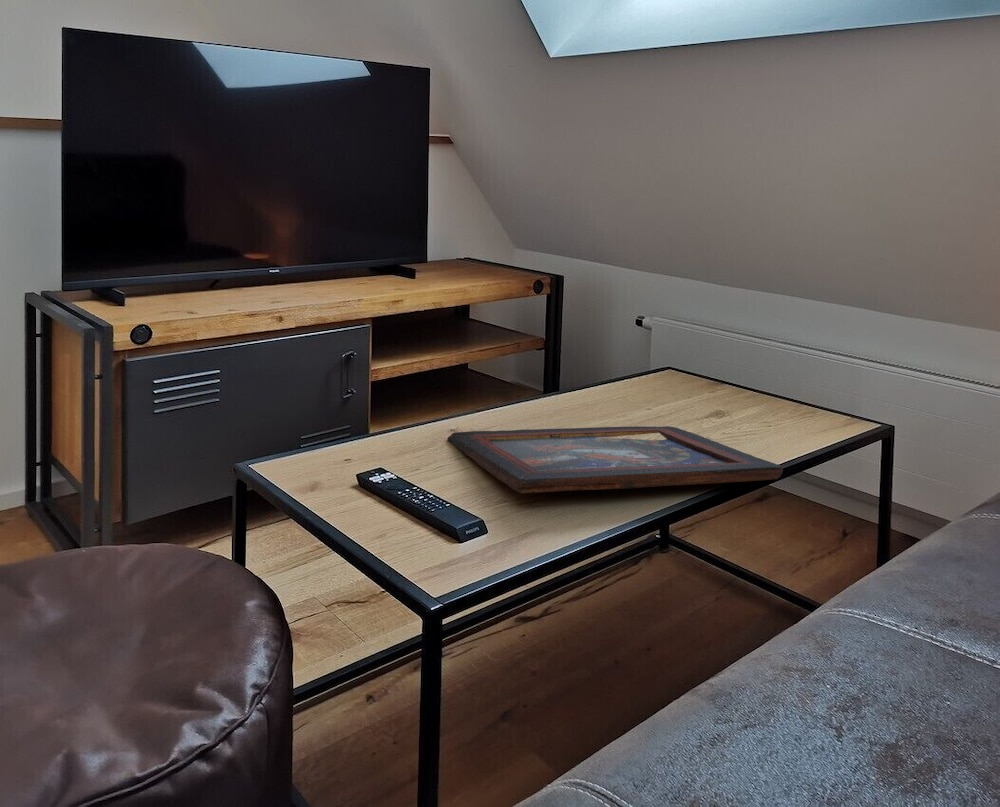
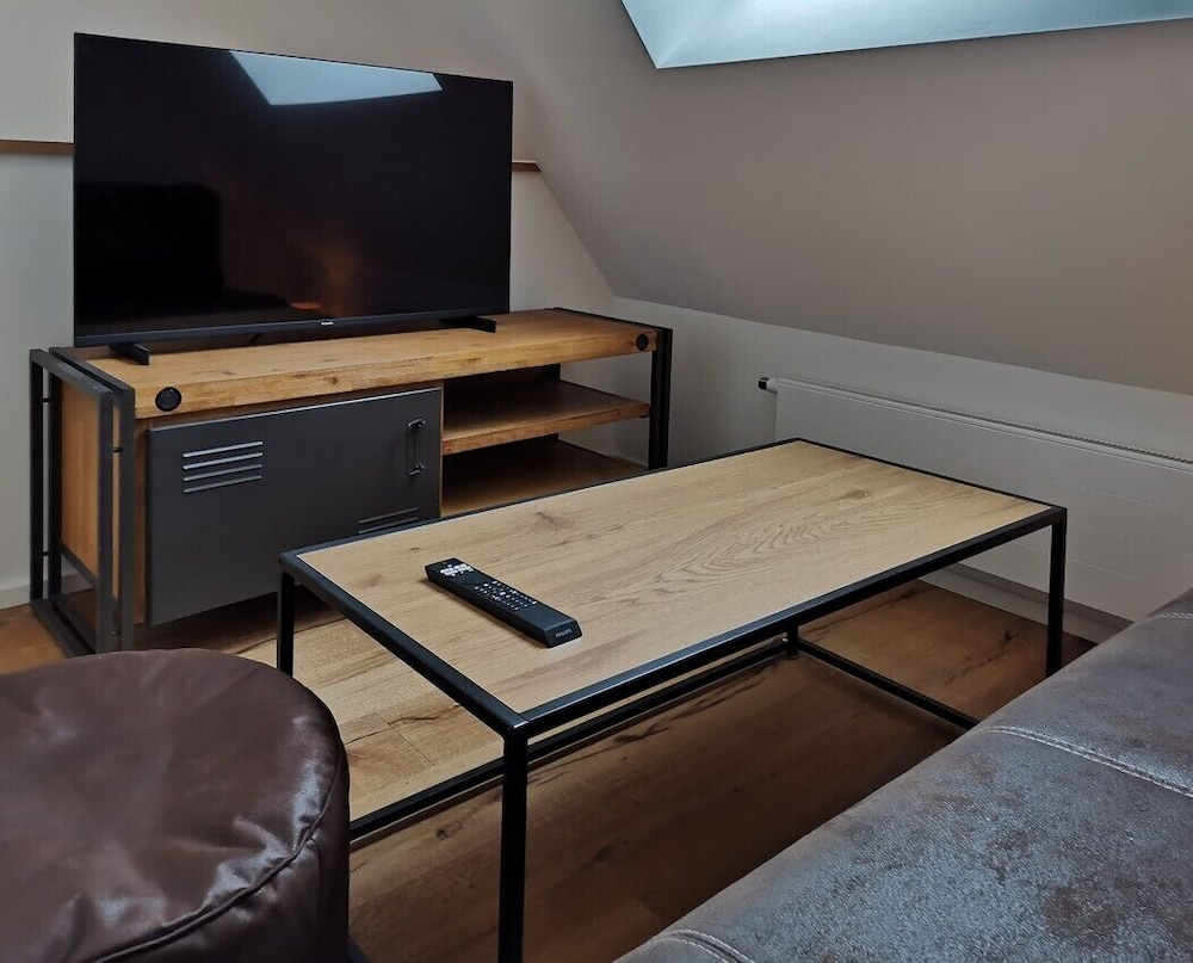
- decorative tray (605, 454)
